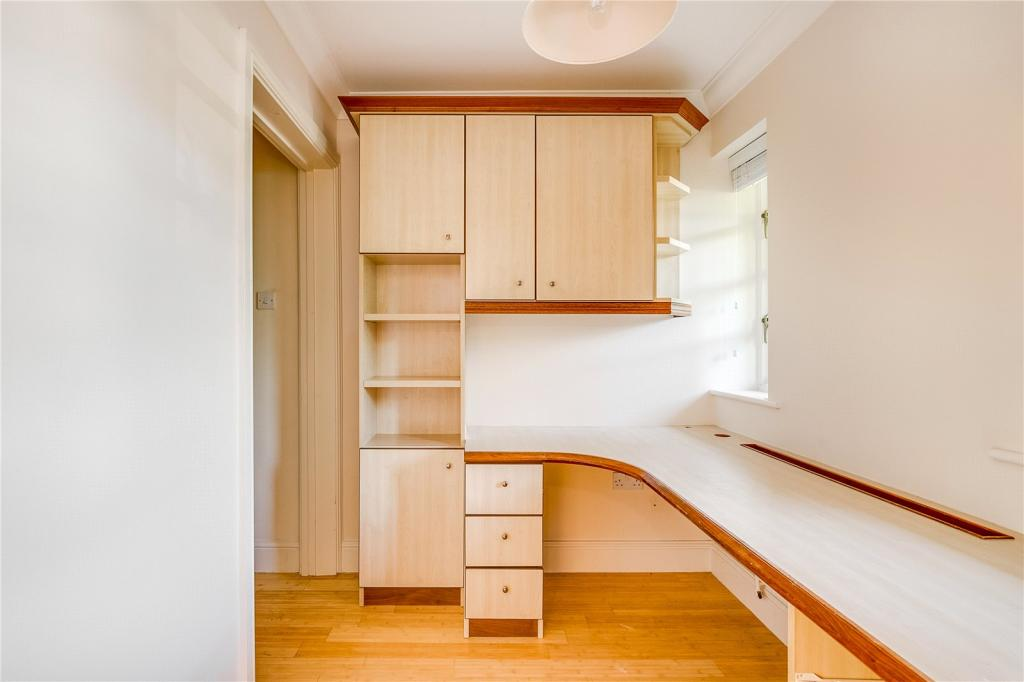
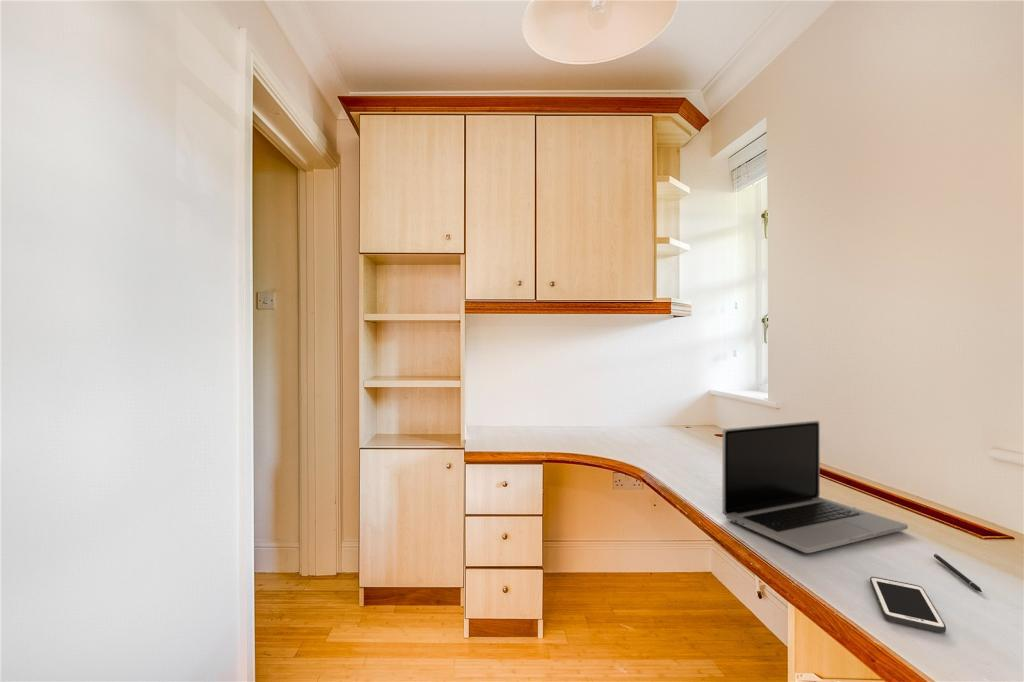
+ cell phone (904, 602)
+ laptop (812, 478)
+ pen (957, 572)
